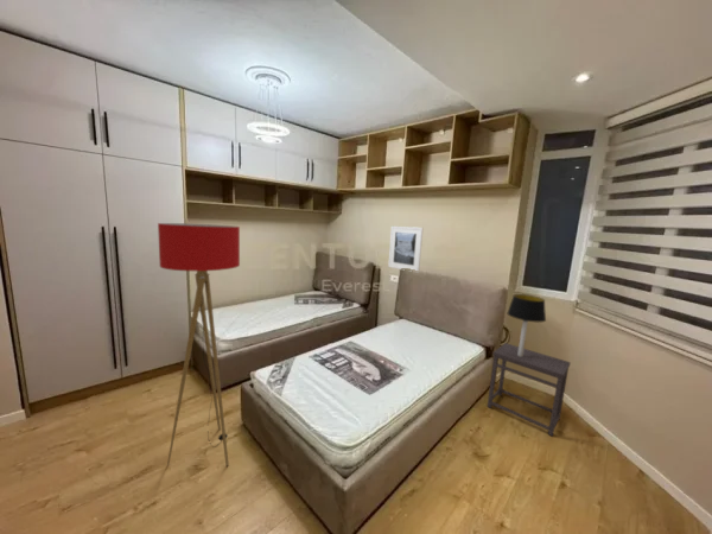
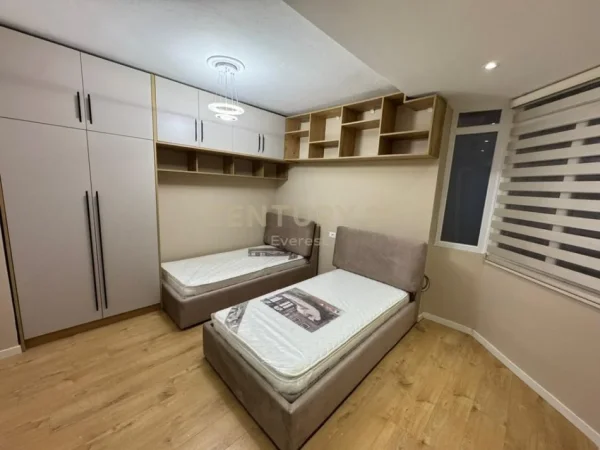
- side table (528, 377)
- floor lamp (205, 345)
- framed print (405, 248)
- table lamp (523, 326)
